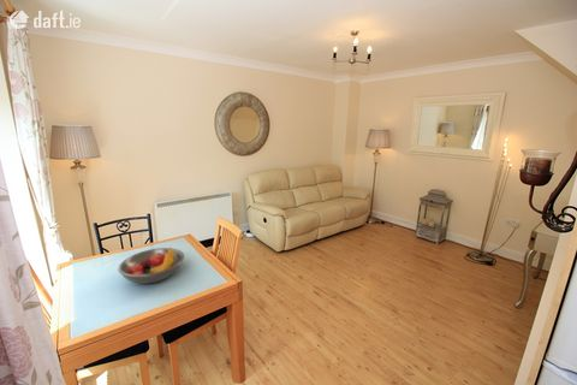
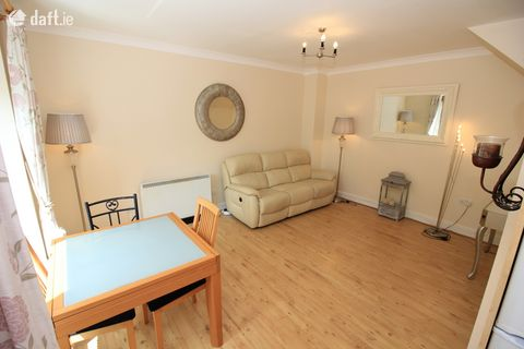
- fruit bowl (153, 266)
